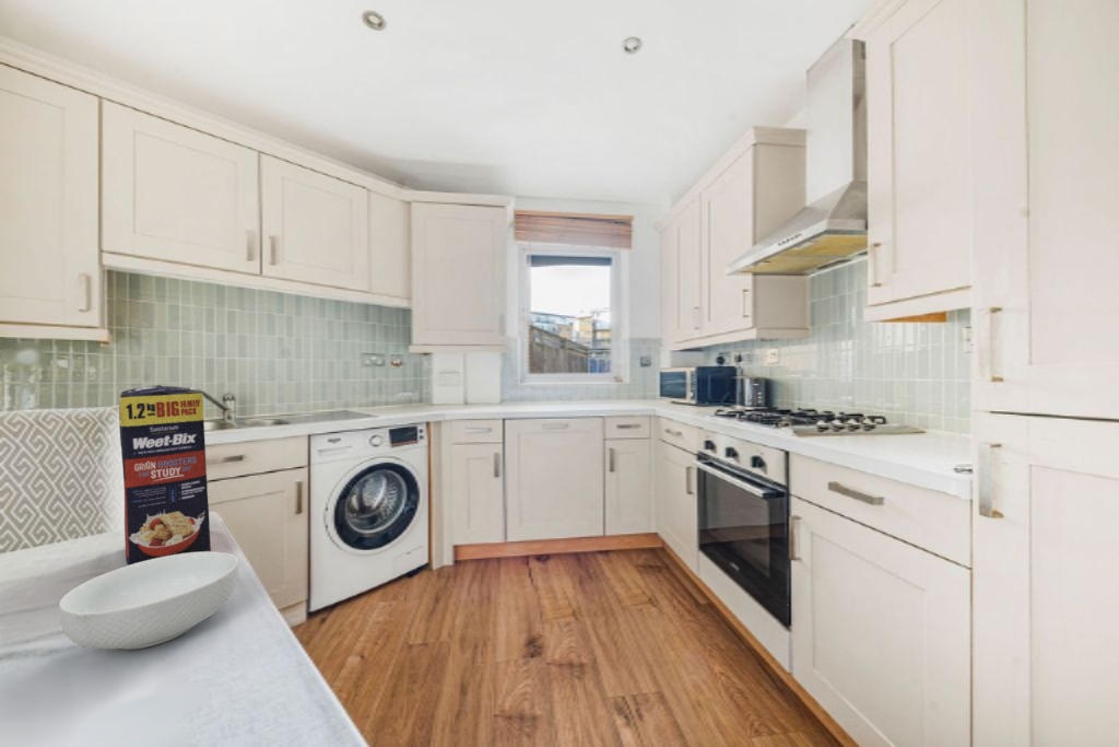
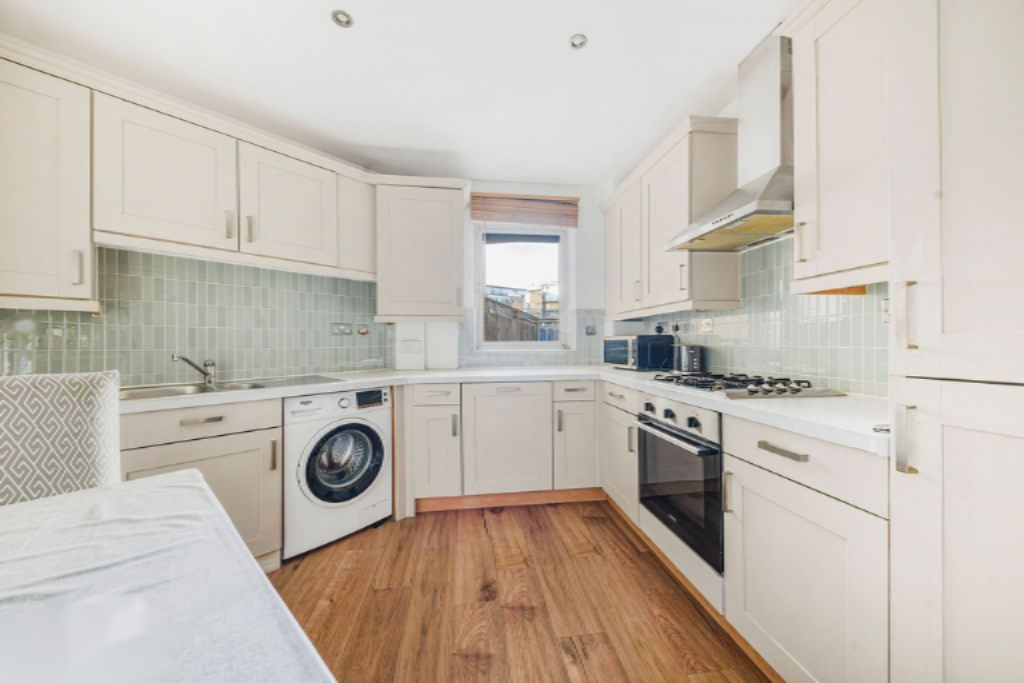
- cereal box (164, 469)
- cereal bowl (157, 603)
